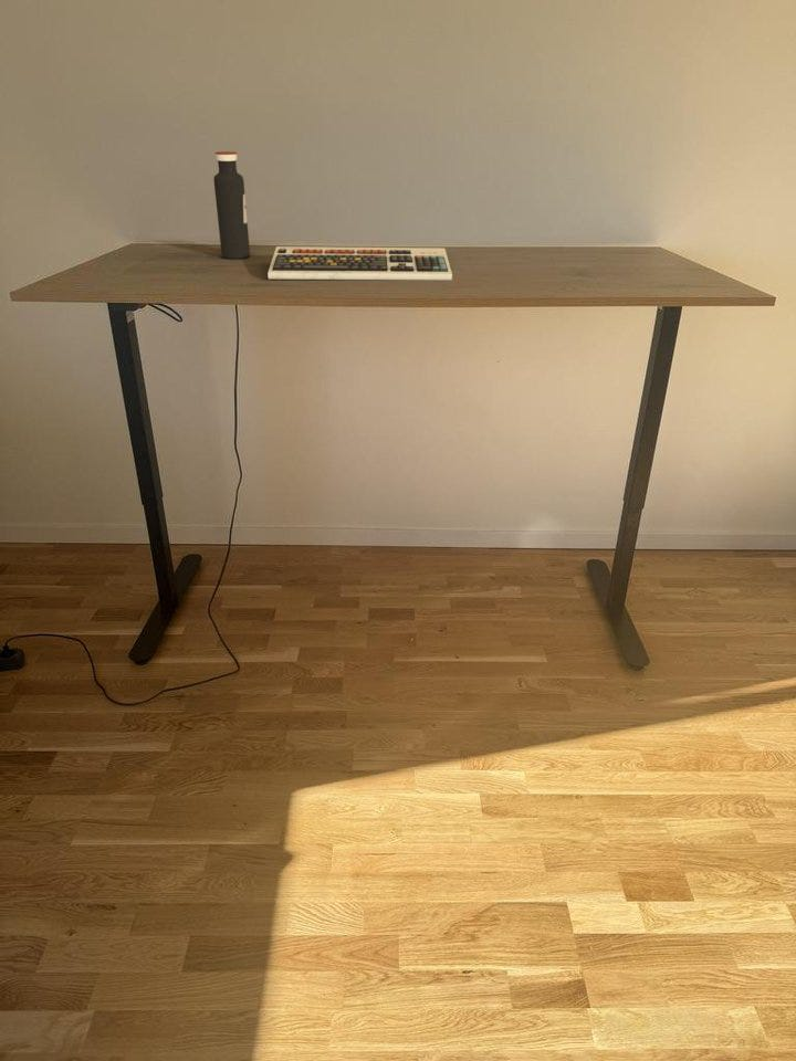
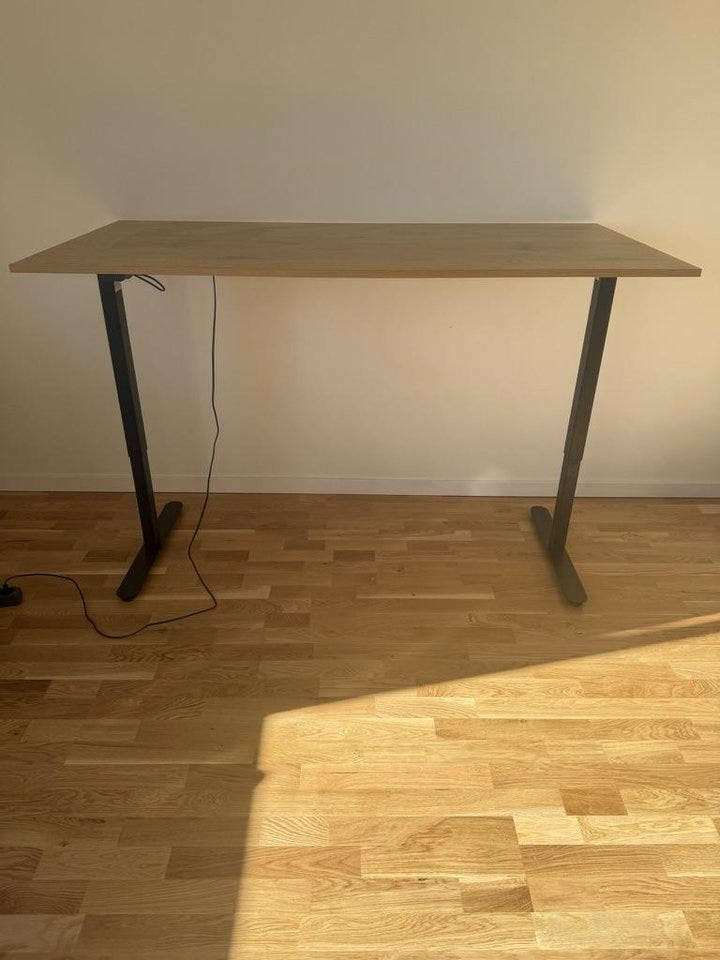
- water bottle (231, 206)
- computer keyboard (360, 263)
